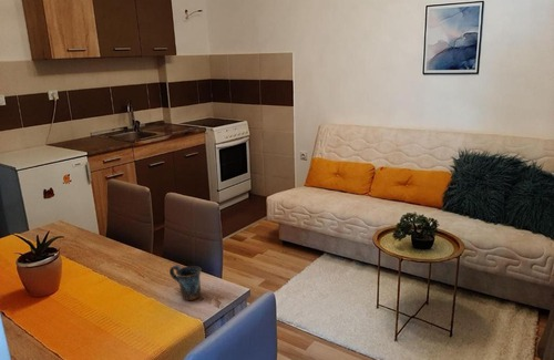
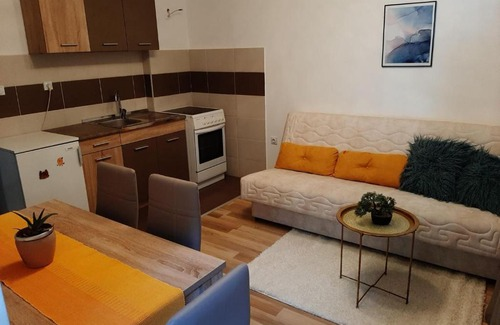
- mug (187, 280)
